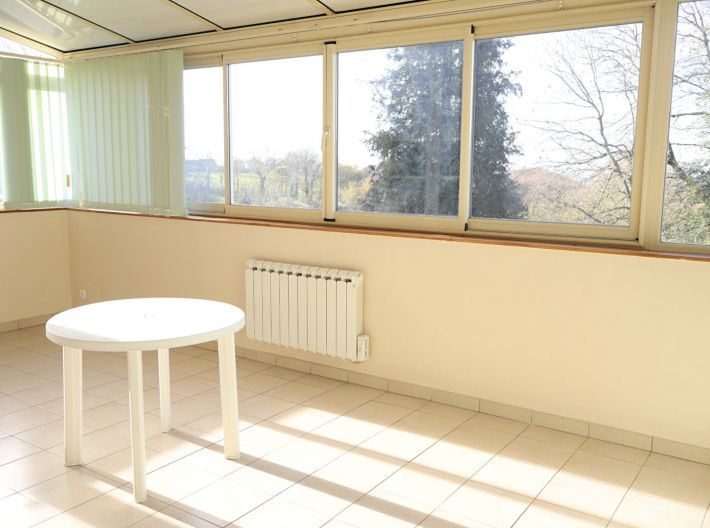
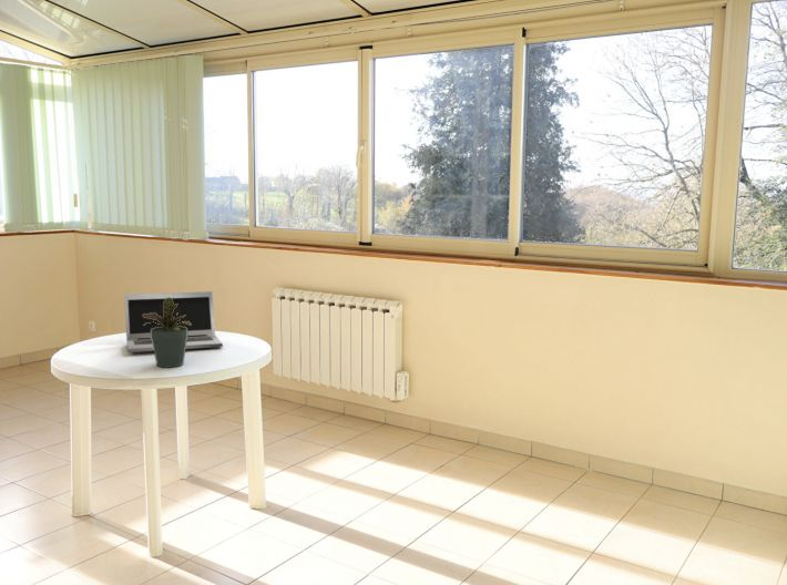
+ laptop (172, 319)
+ potted plant (164, 330)
